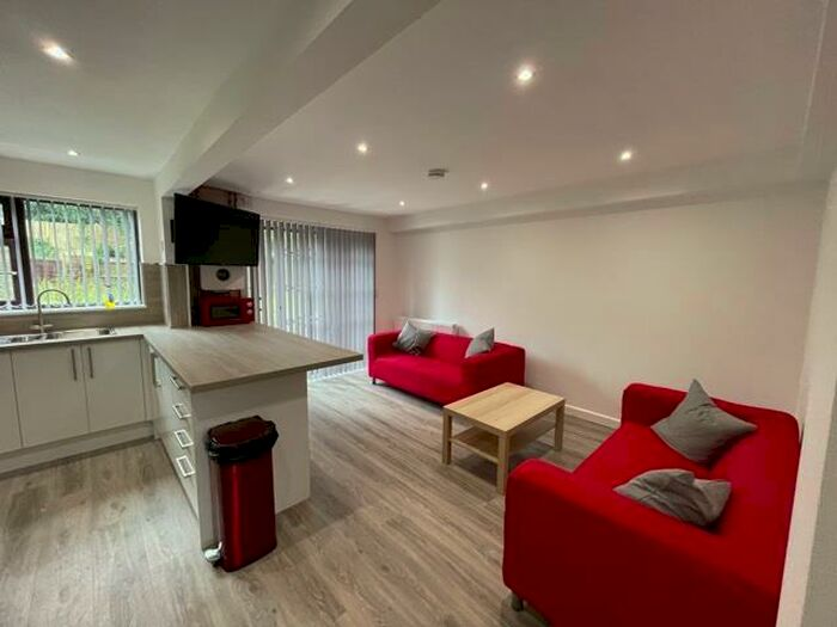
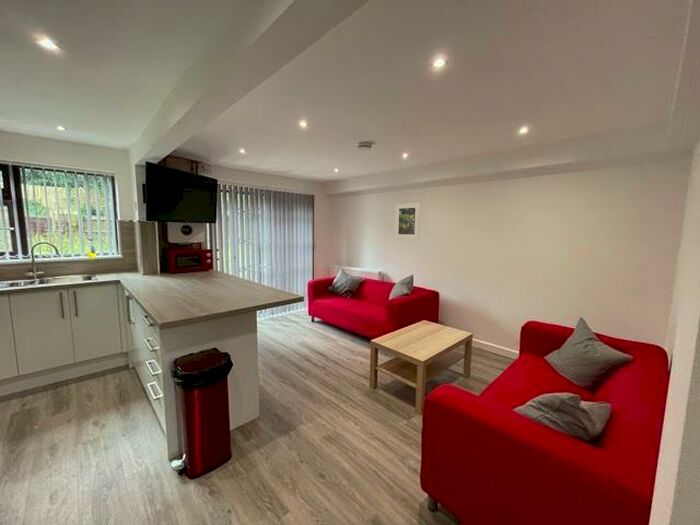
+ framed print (406, 221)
